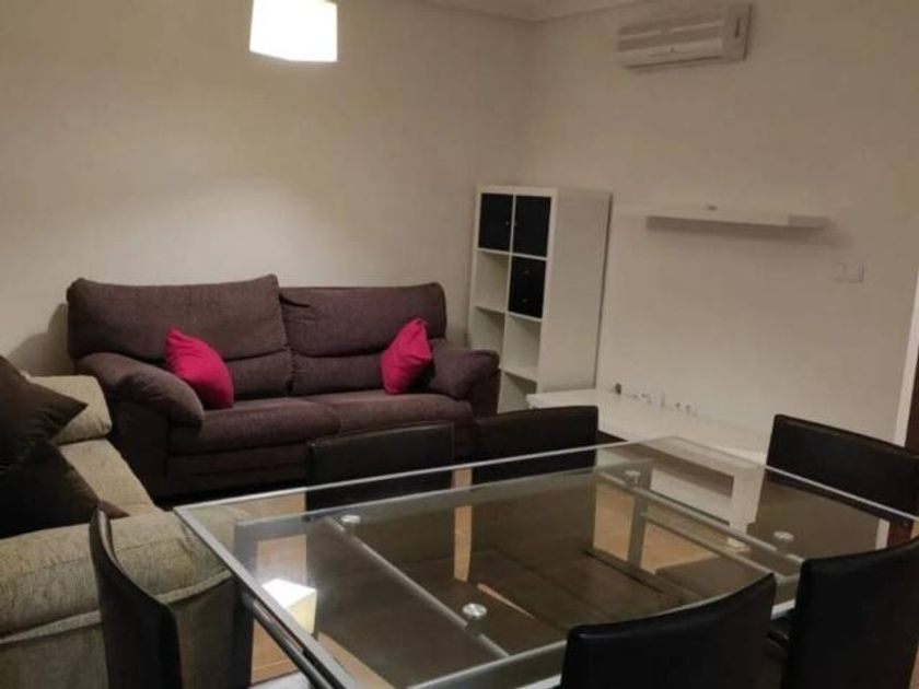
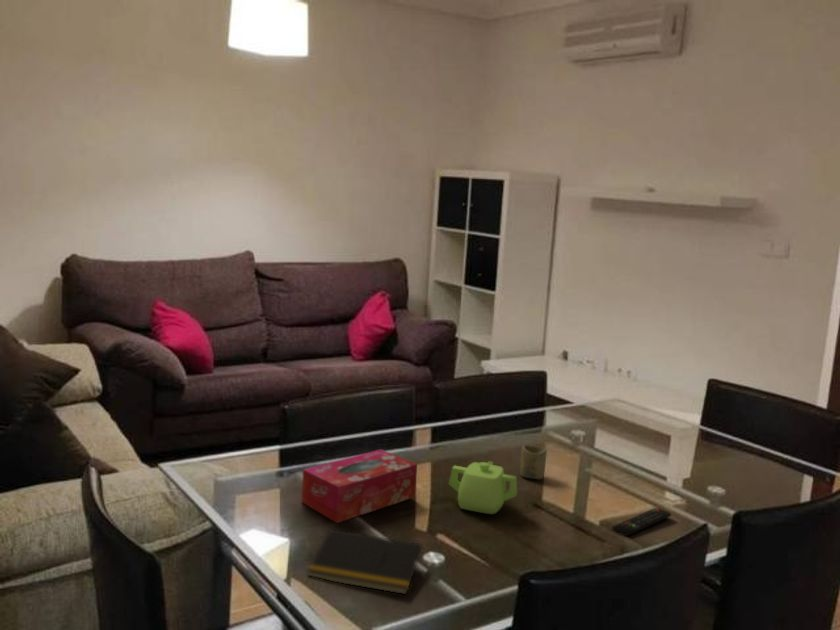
+ notepad (366, 560)
+ teapot (484, 482)
+ remote control (642, 521)
+ tissue box (360, 483)
+ cup (533, 462)
